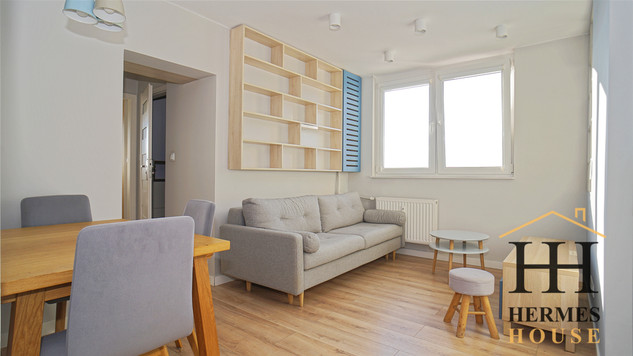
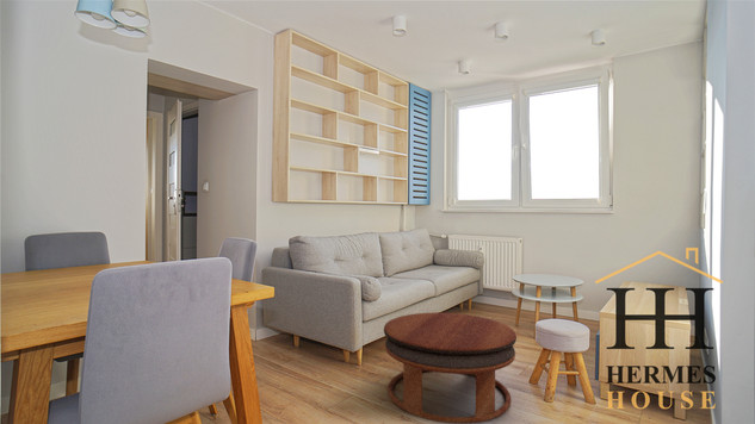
+ coffee table (447, 361)
